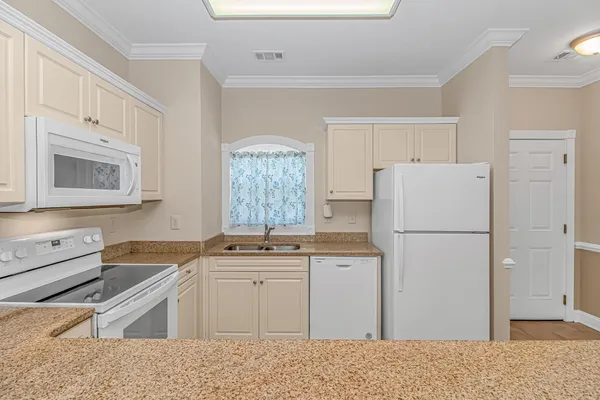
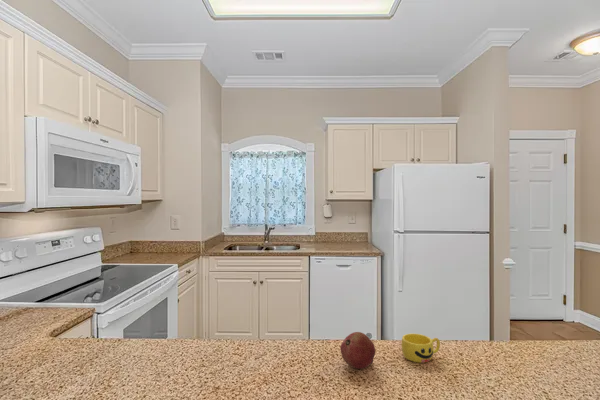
+ fruit (358, 349)
+ cup (421, 347)
